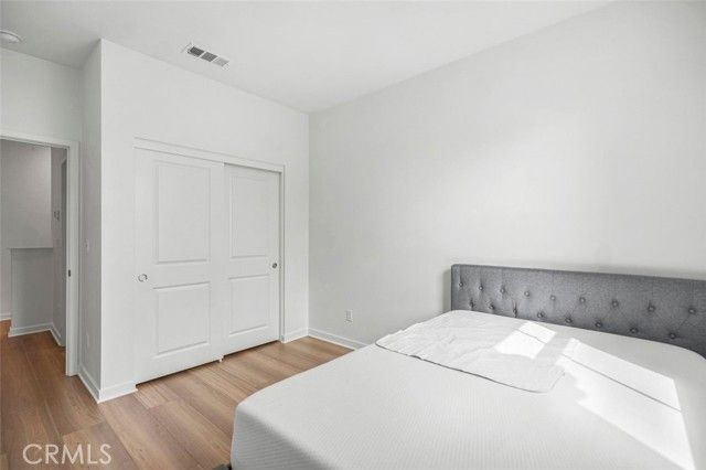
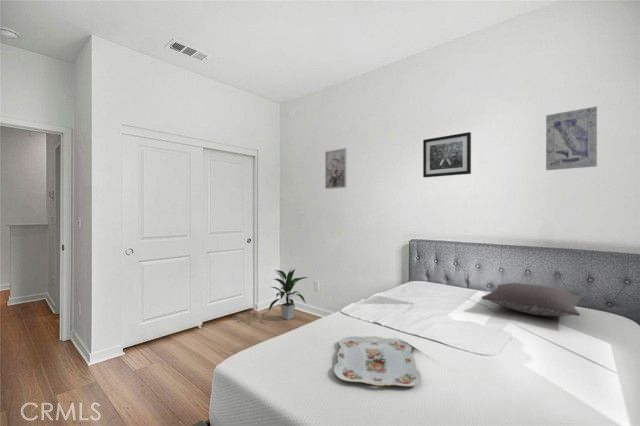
+ wall art (446, 156)
+ wall art (335, 169)
+ indoor plant (286, 292)
+ wall art (570, 139)
+ serving tray (375, 358)
+ pillow (531, 297)
